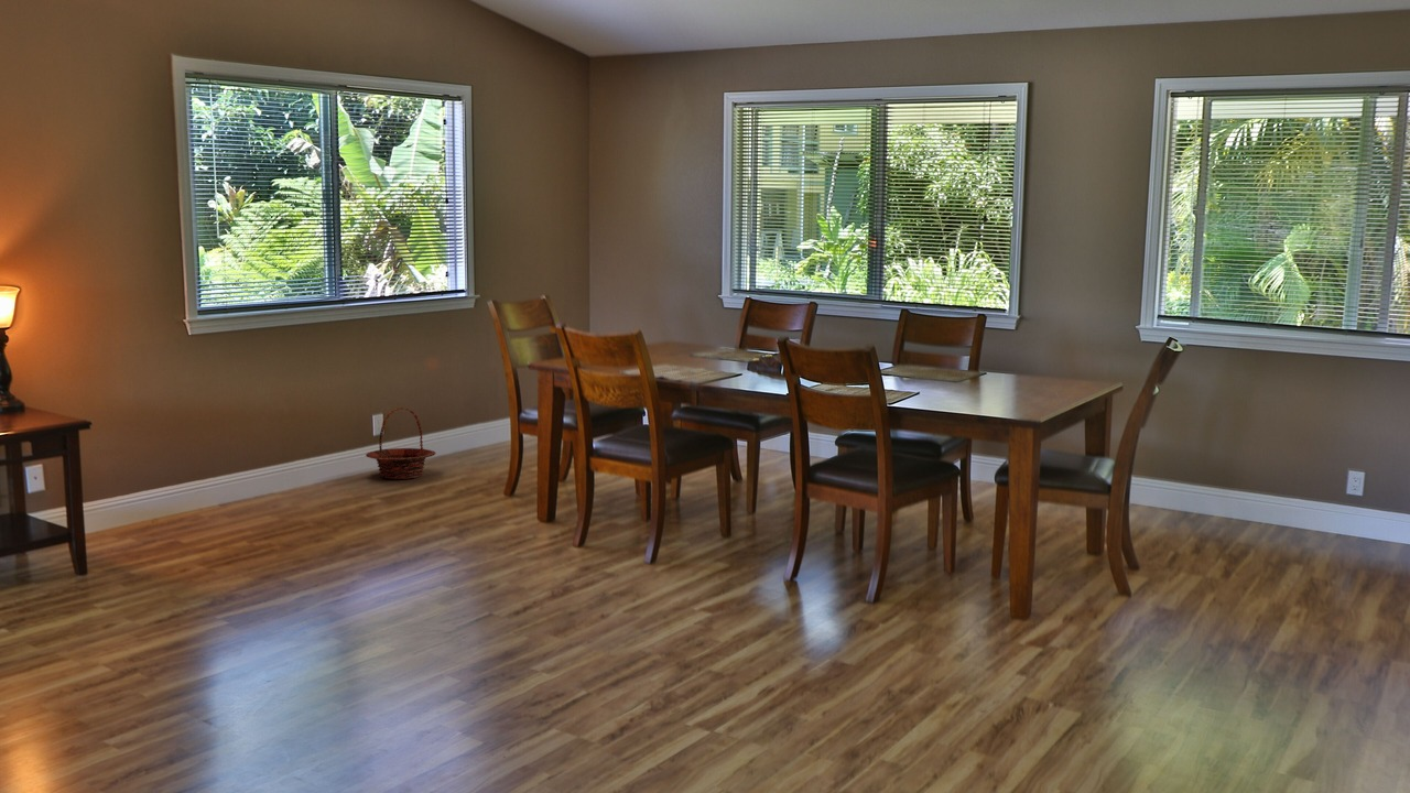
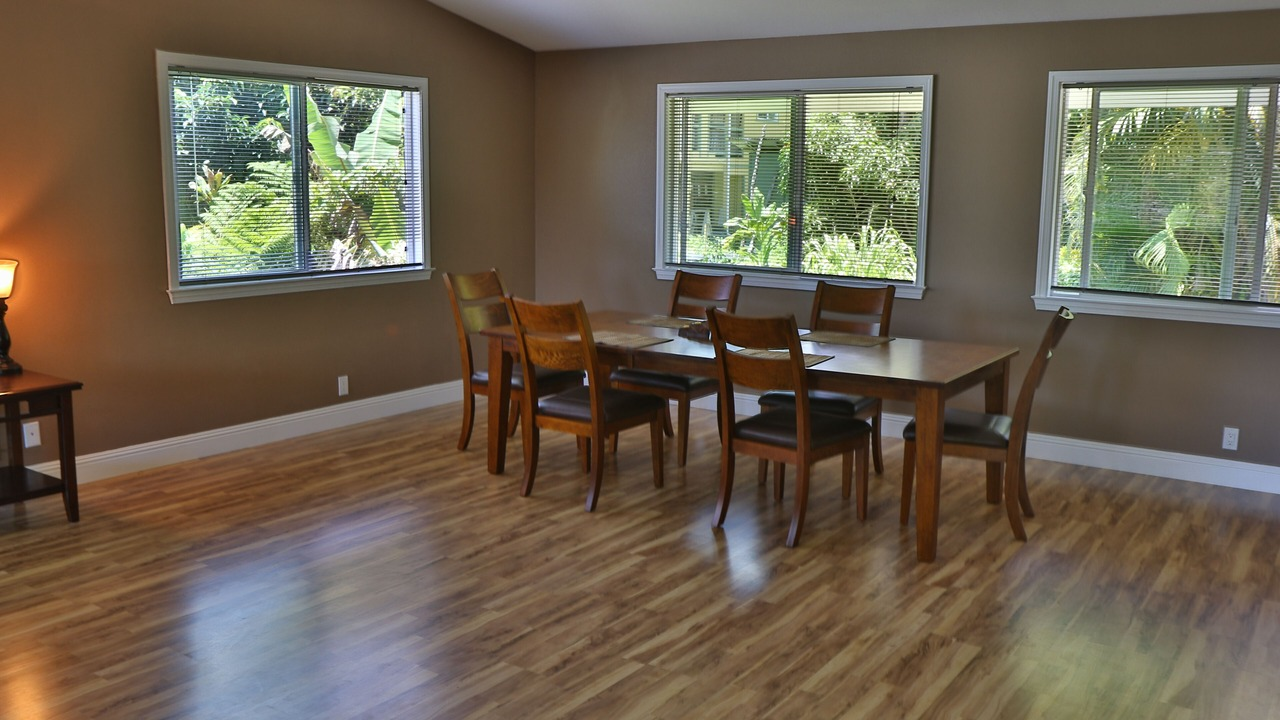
- basket (400, 448)
